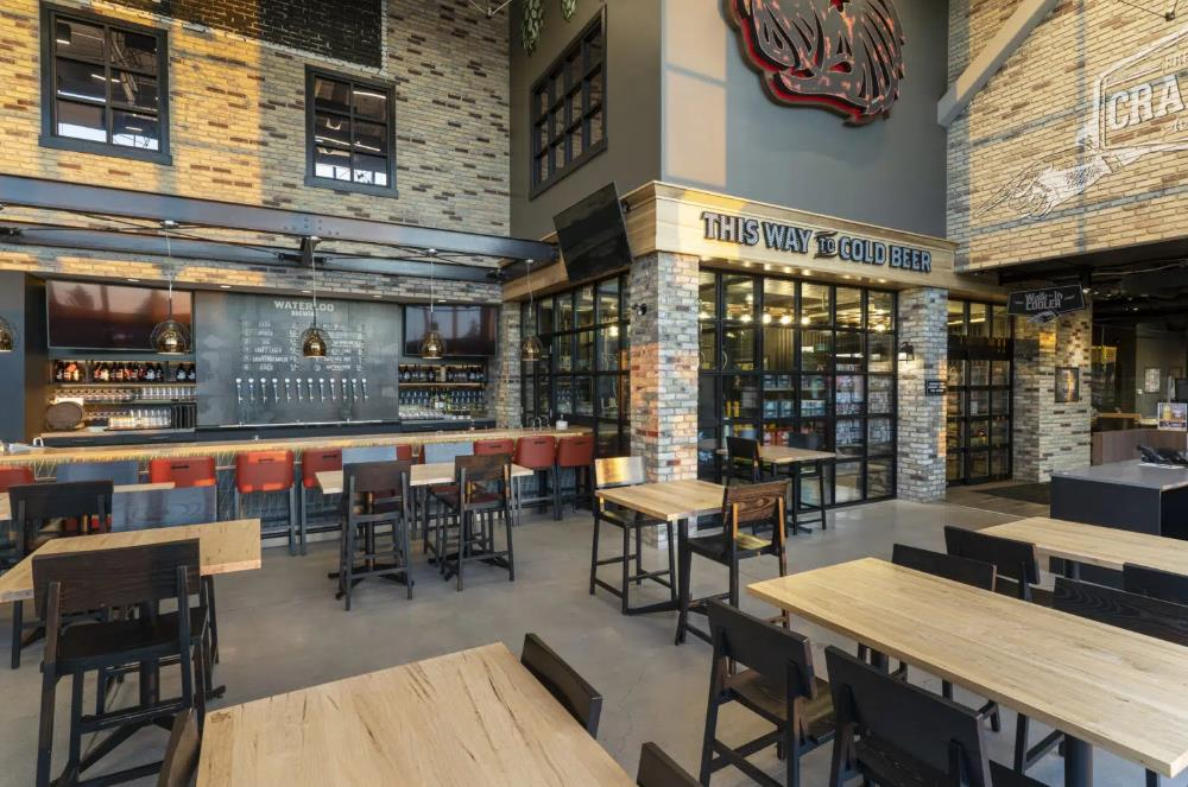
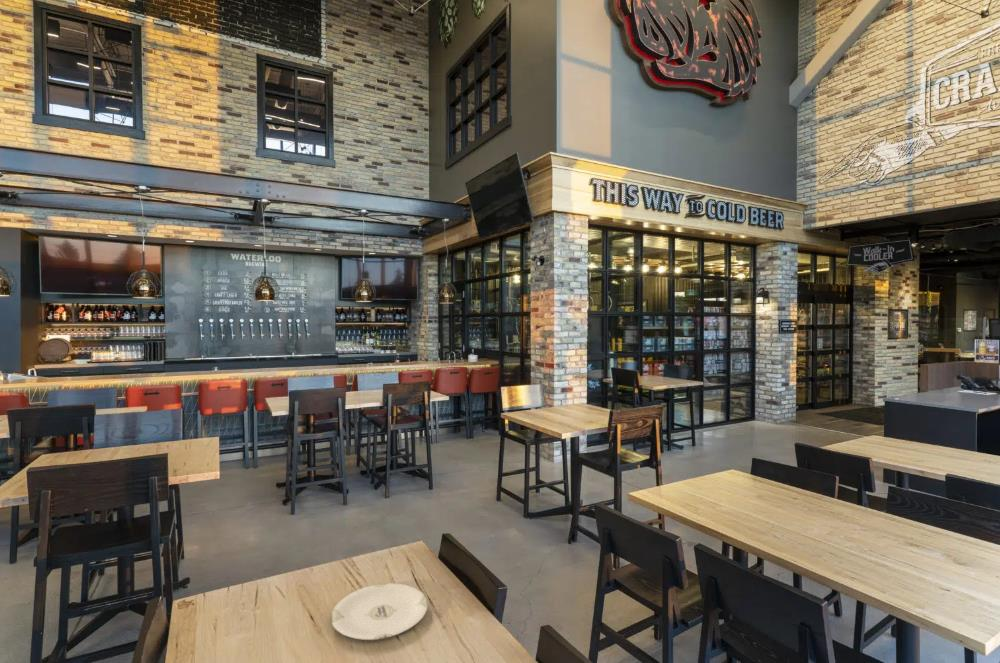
+ plate (380, 612)
